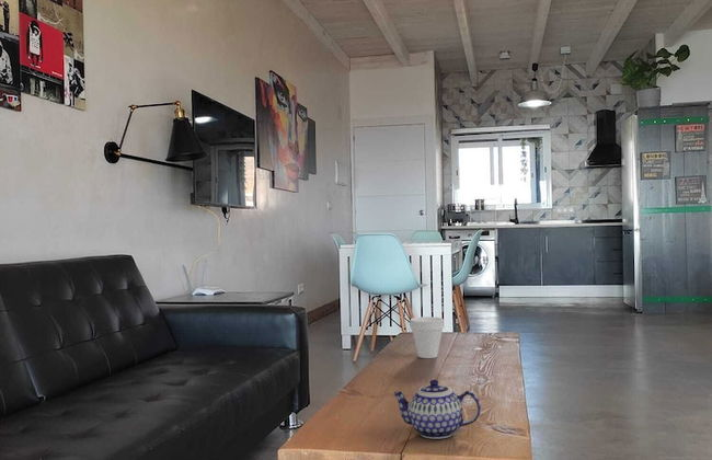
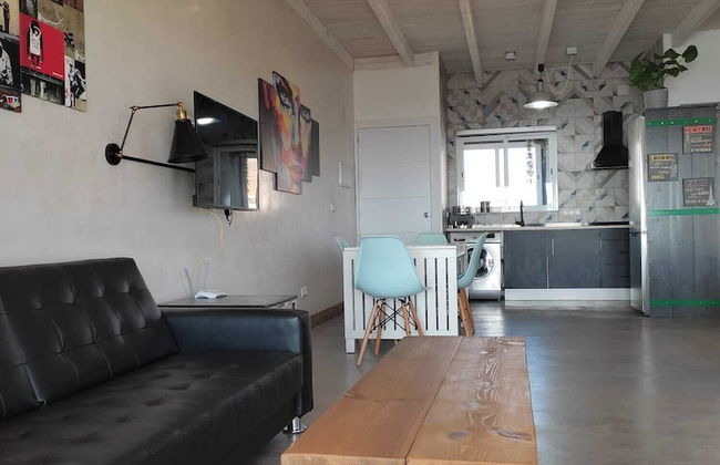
- teapot (435, 406)
- cup (427, 337)
